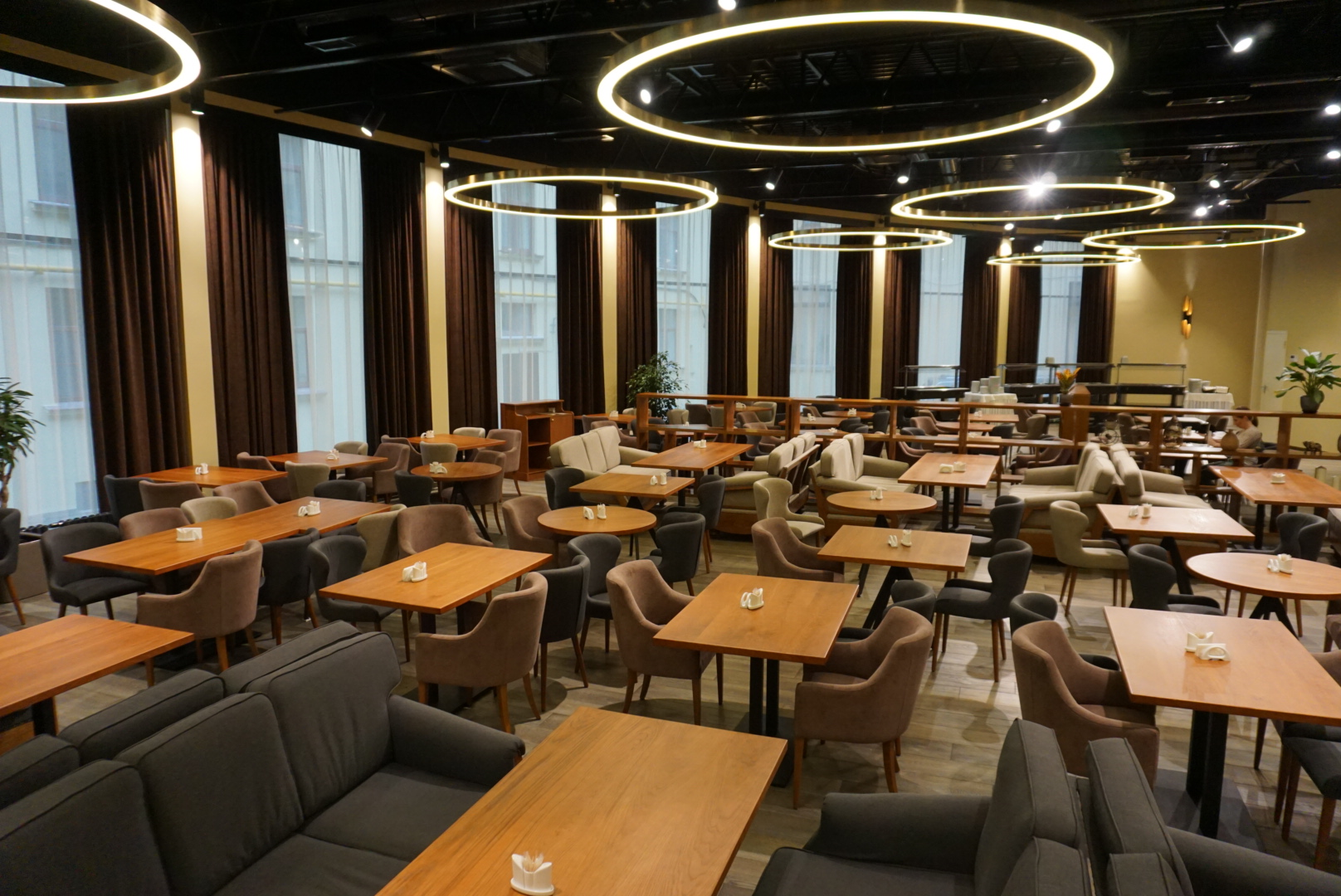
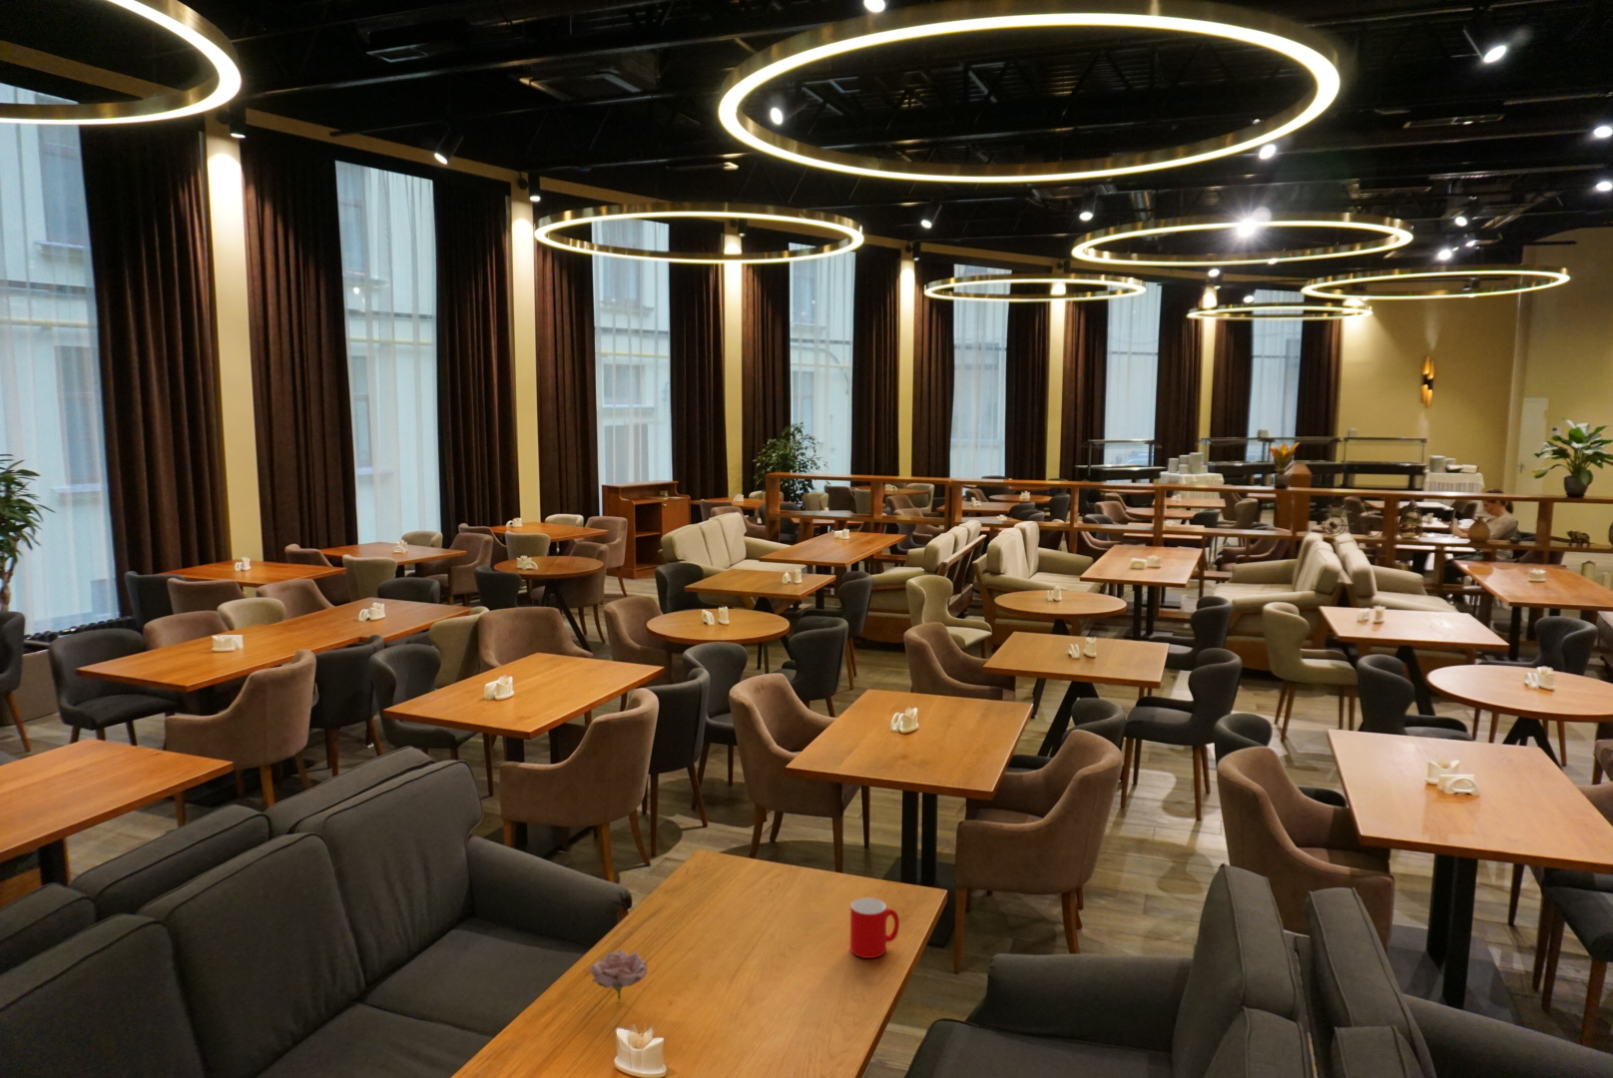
+ cup (874, 926)
+ flower (619, 977)
